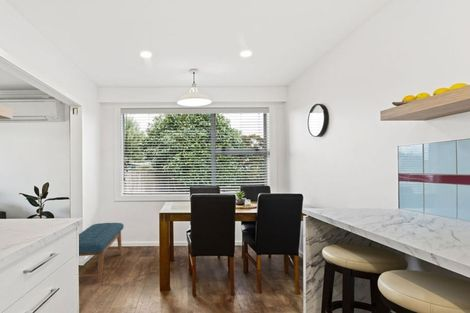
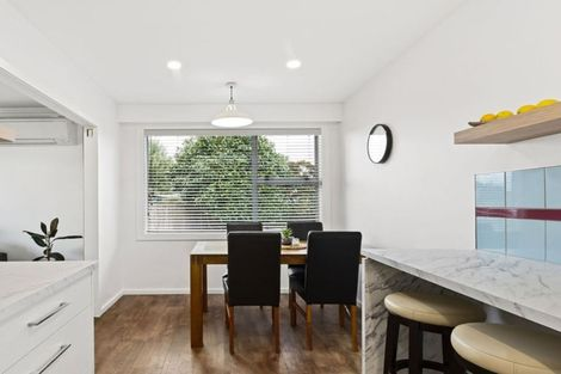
- bench (96, 248)
